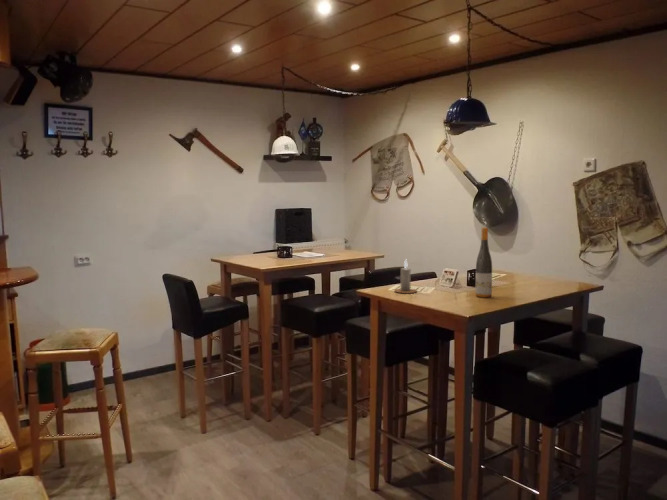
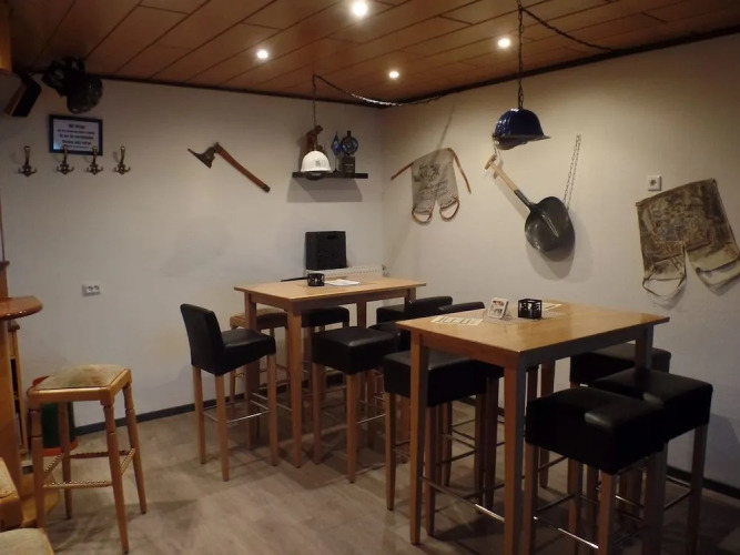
- wine bottle (484, 261)
- candle (405, 274)
